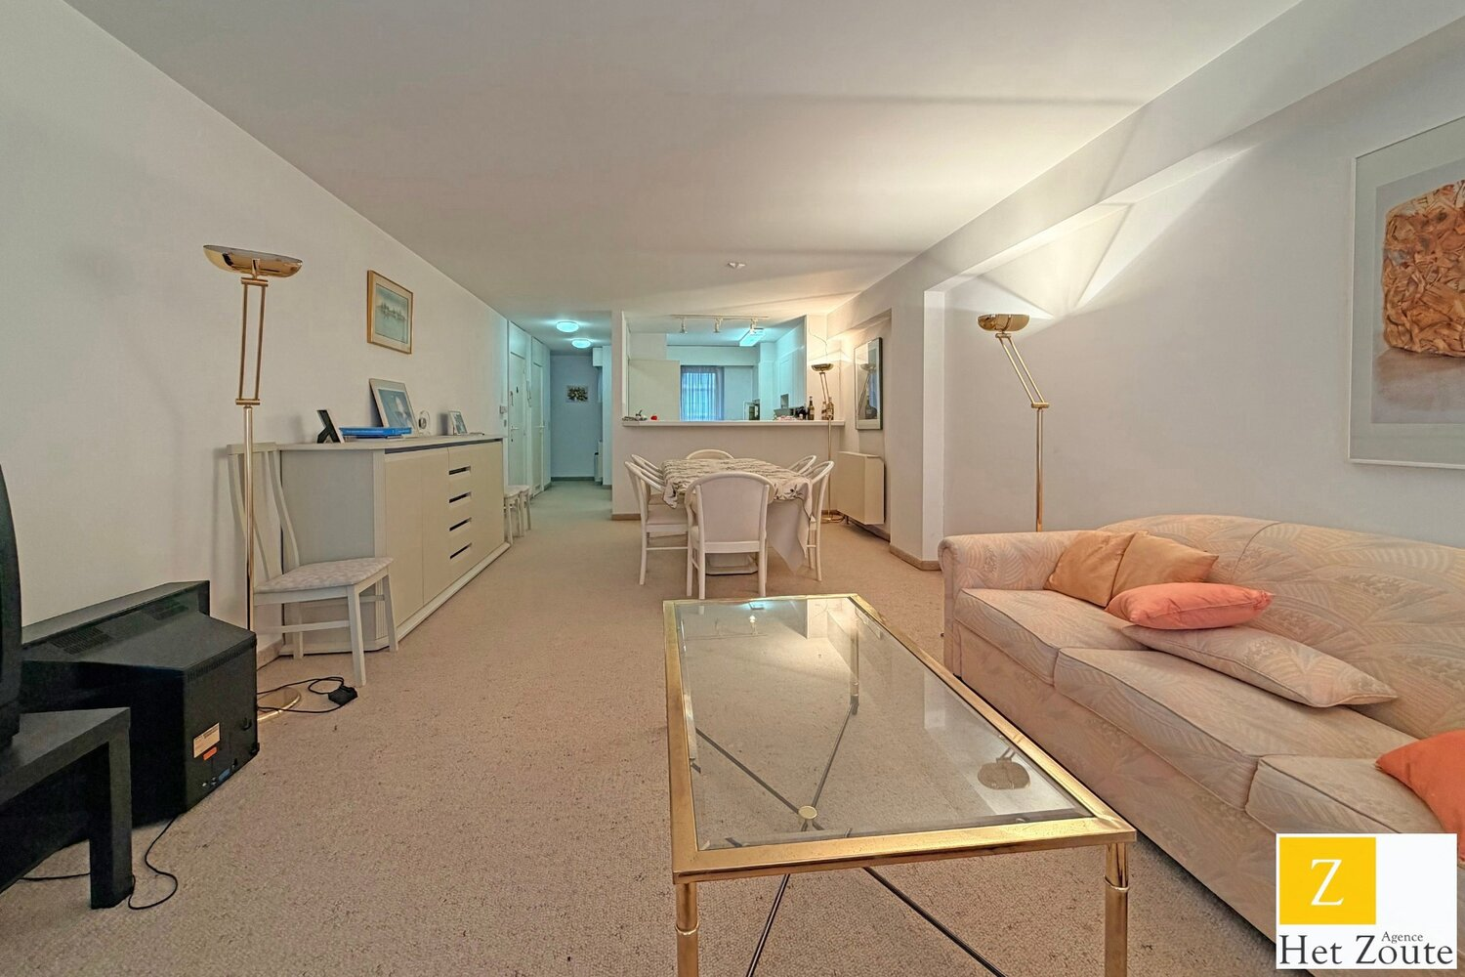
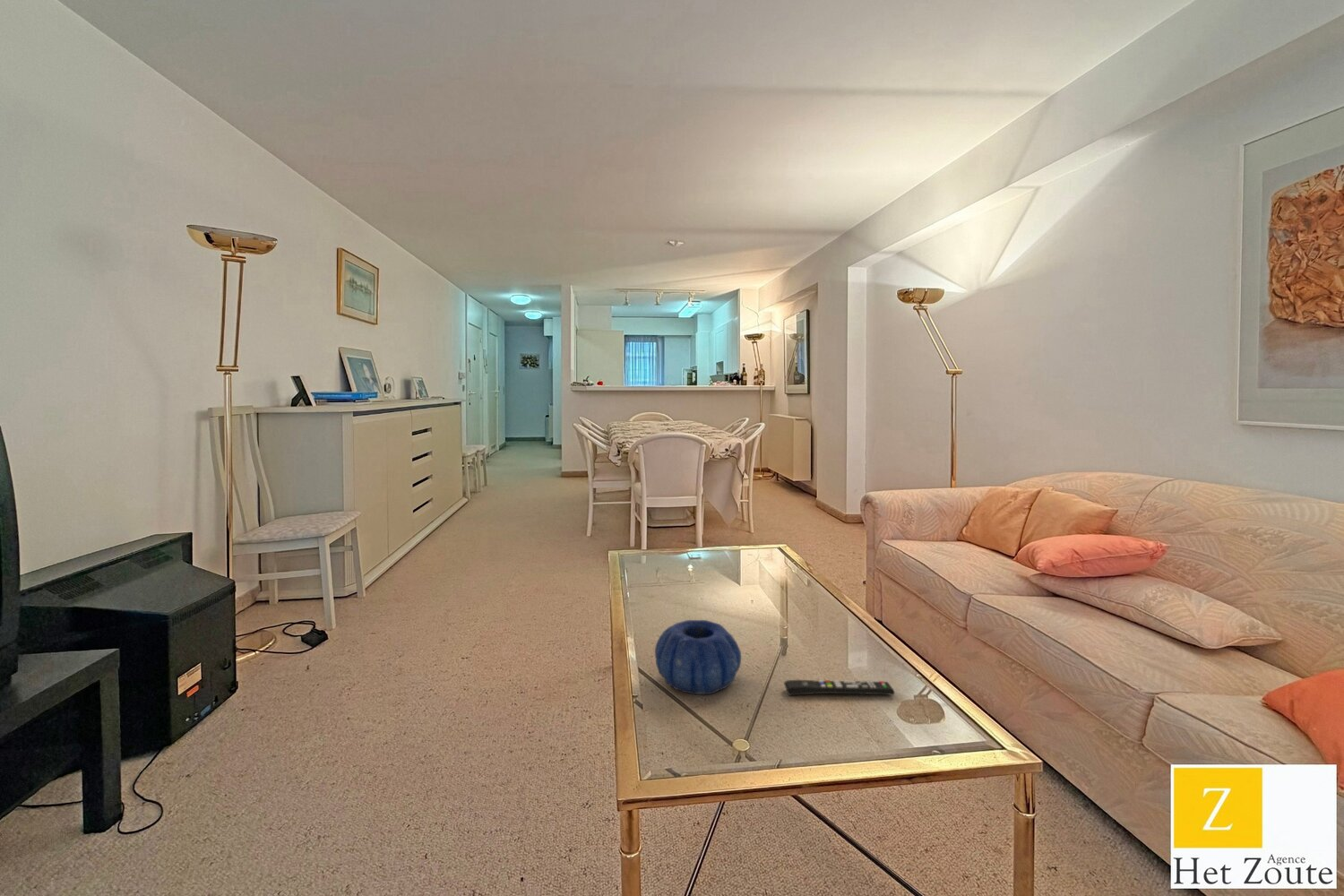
+ decorative bowl (697, 654)
+ remote control (838, 687)
